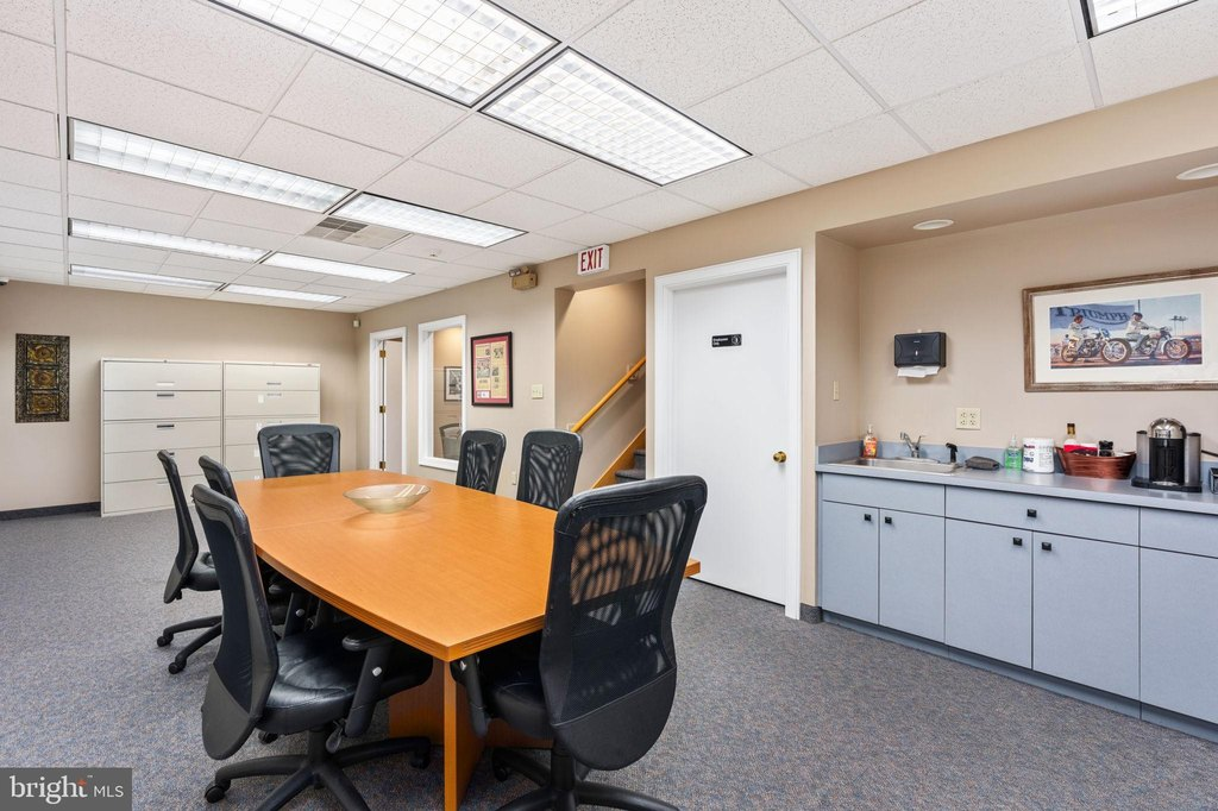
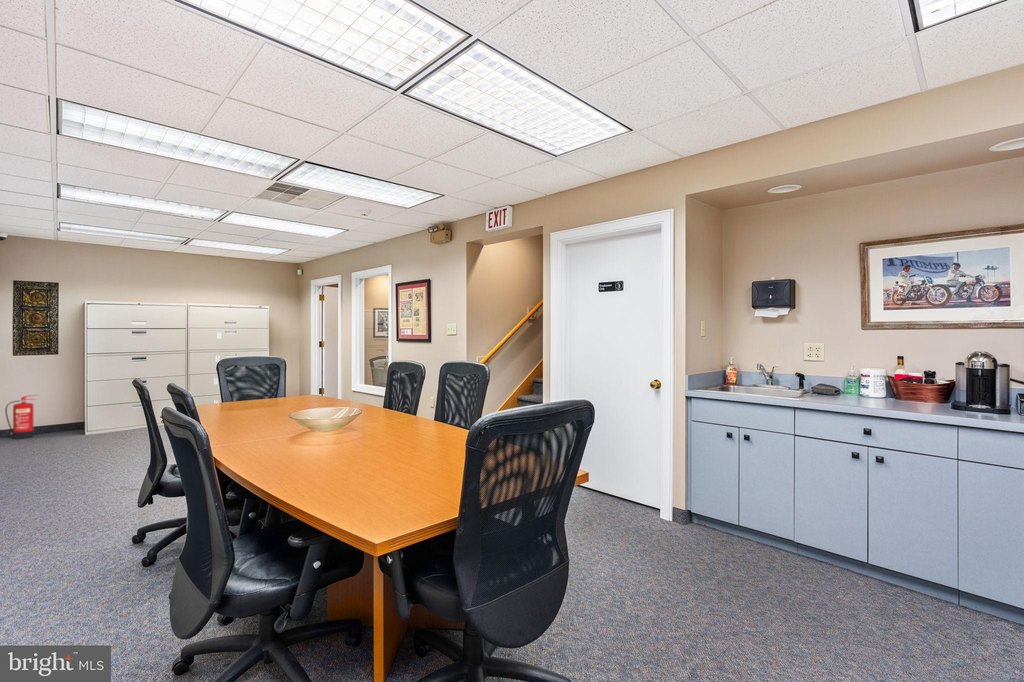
+ fire extinguisher (21, 416)
